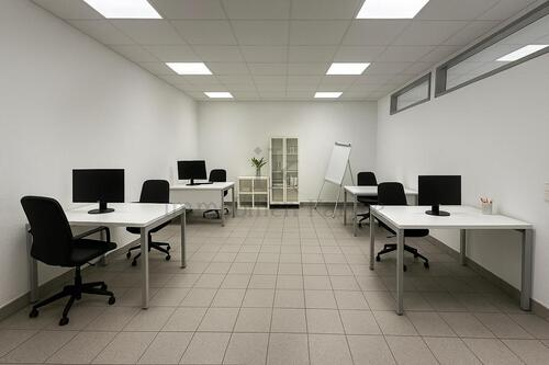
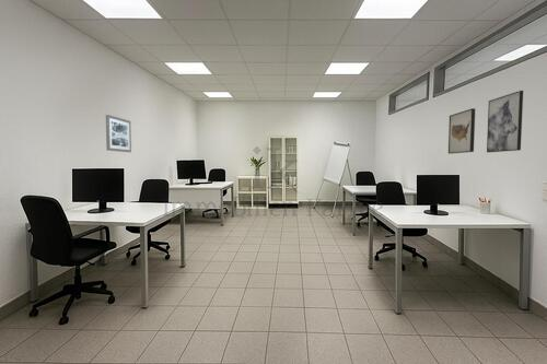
+ wall art (461, 132)
+ wall art (119, 134)
+ wall art (503, 124)
